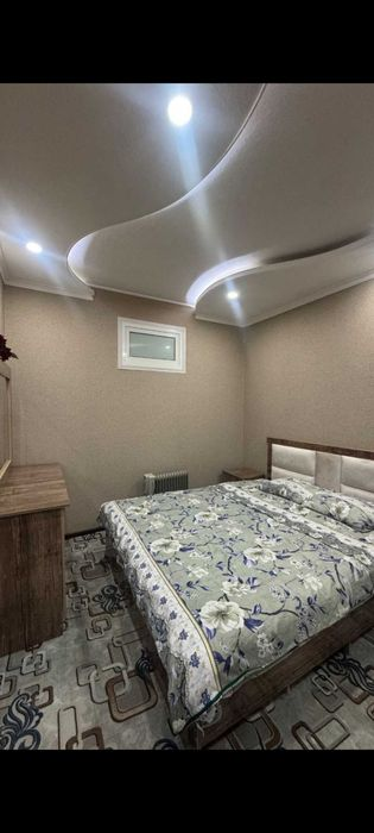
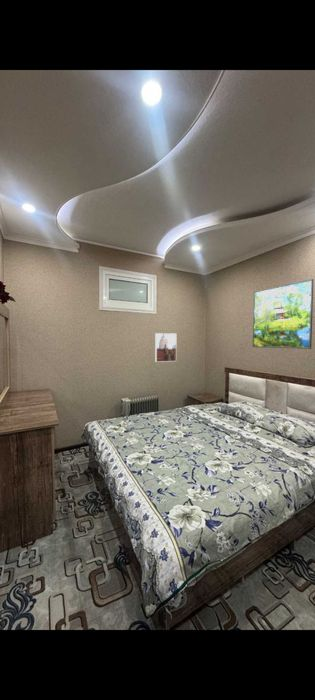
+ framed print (279, 317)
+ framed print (166, 347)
